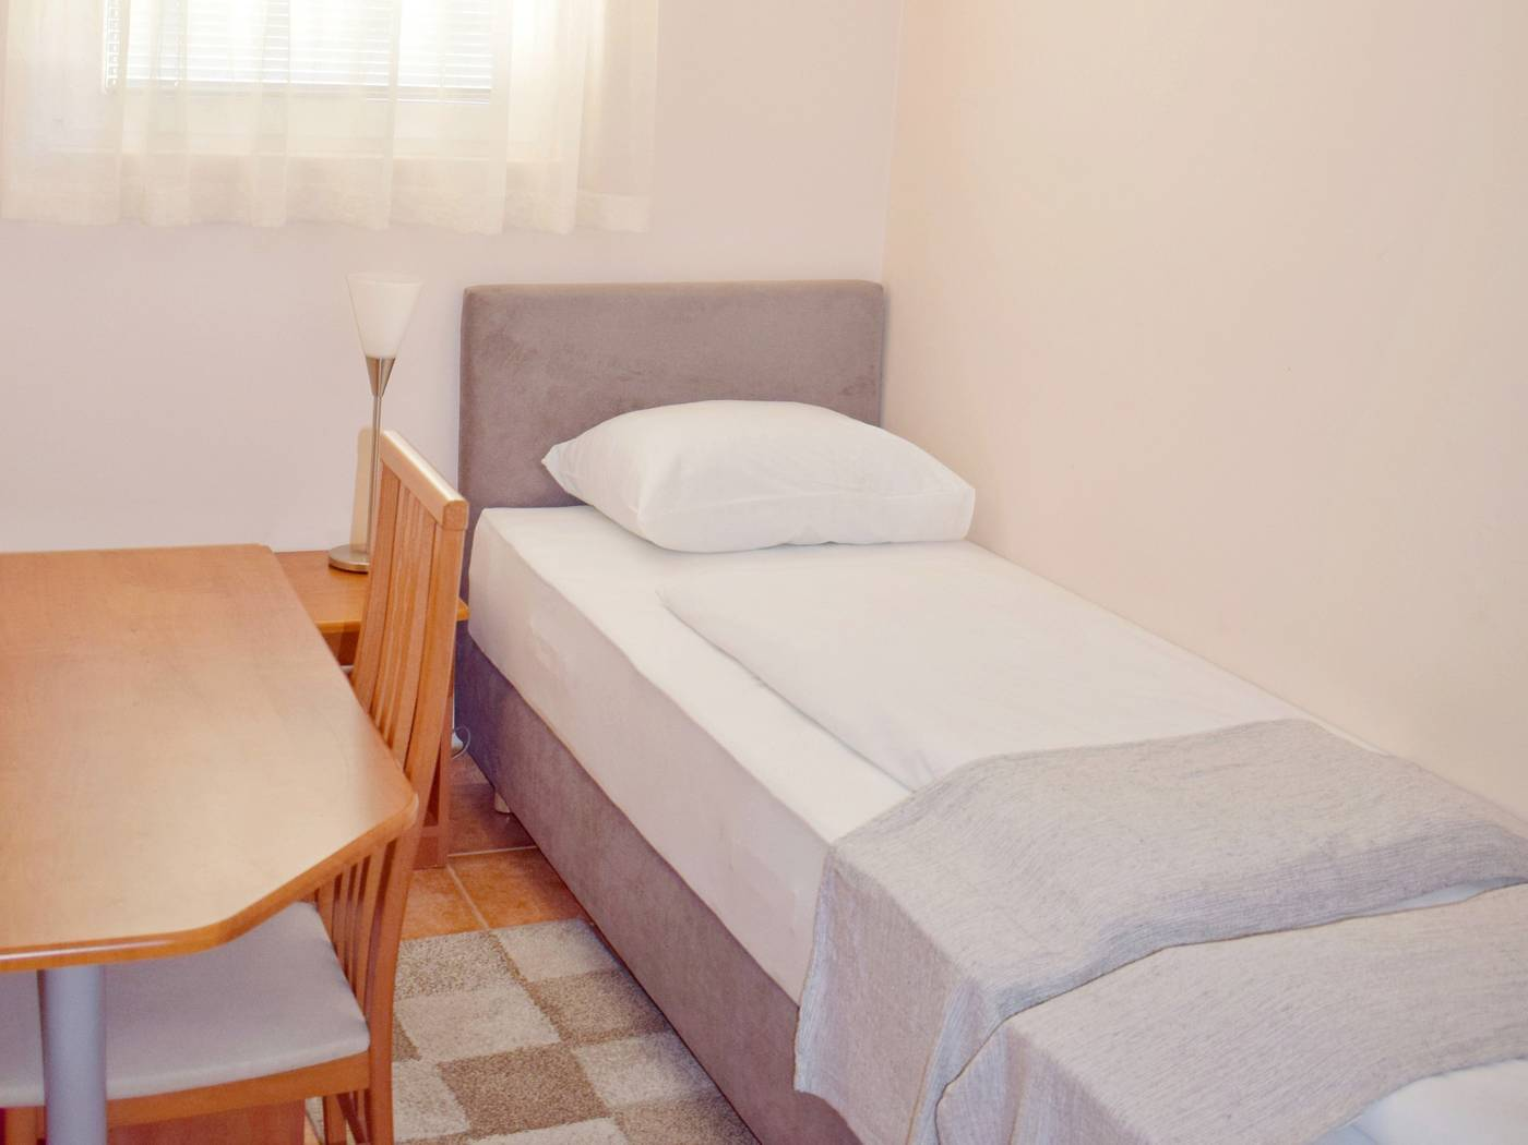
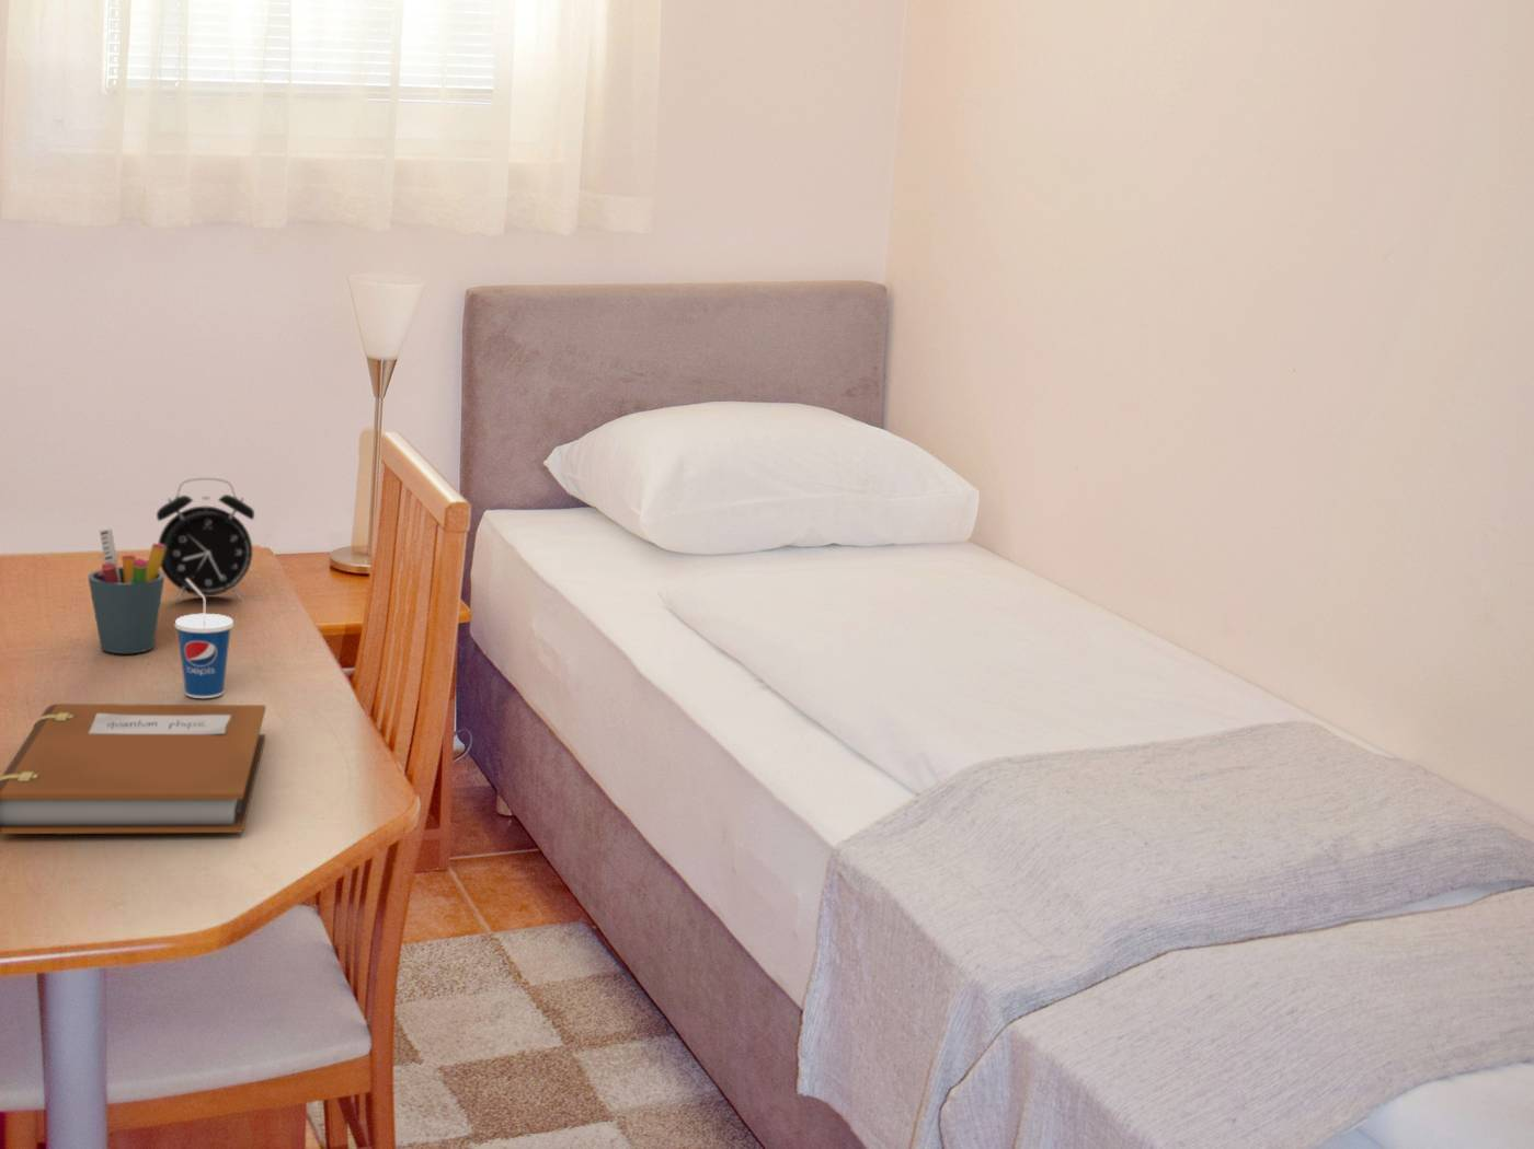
+ alarm clock (207, 539)
+ pen holder (127, 591)
+ cup (204, 637)
+ notebook (136, 762)
